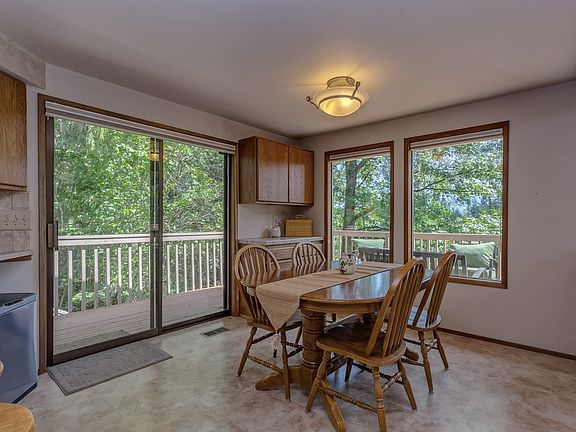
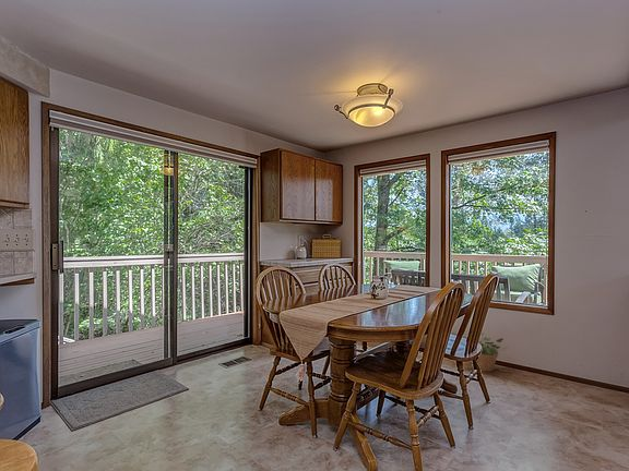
+ potted plant (487, 352)
